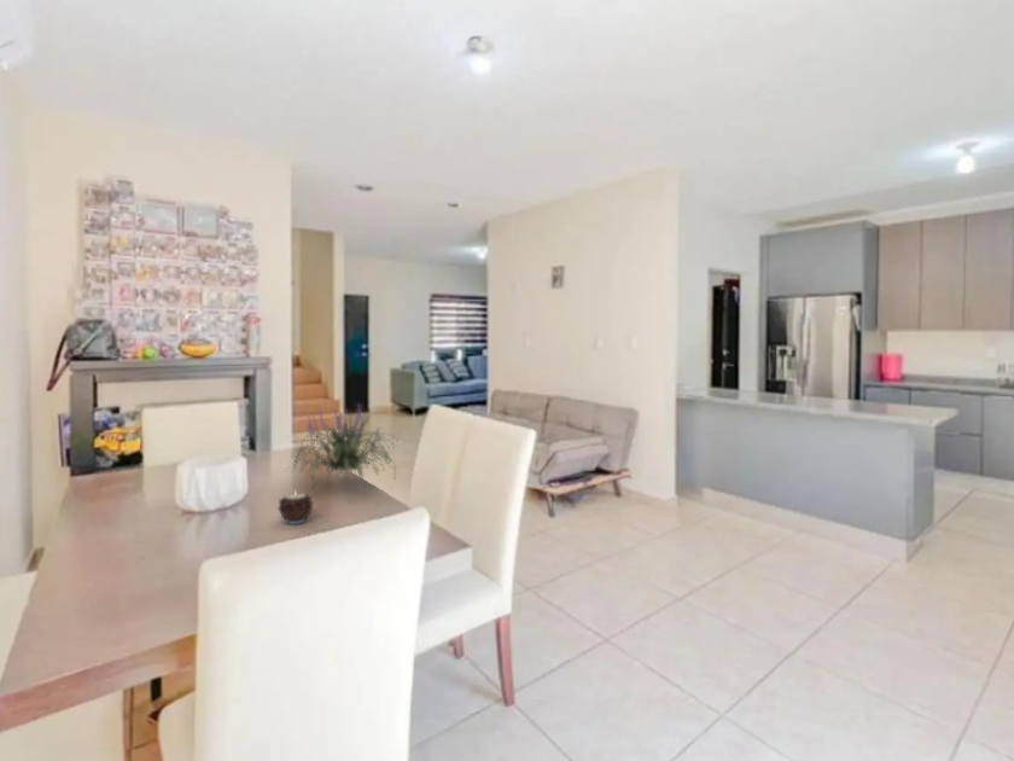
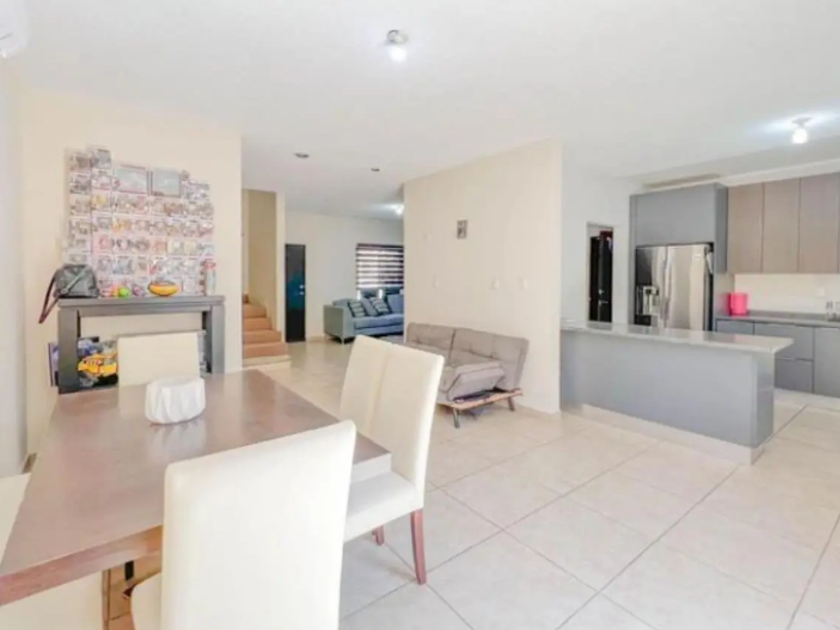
- plant (349, 443)
- candle (296, 505)
